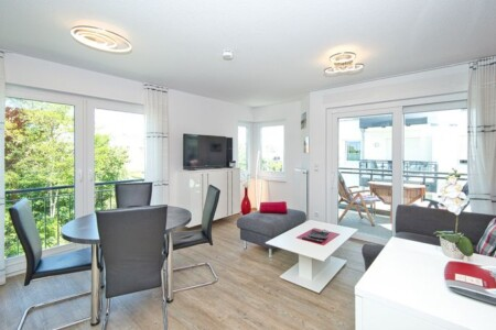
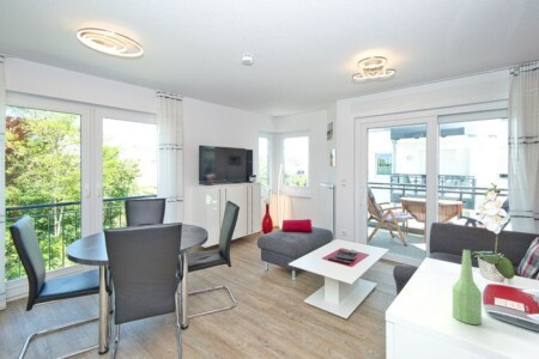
+ bottle (466, 284)
